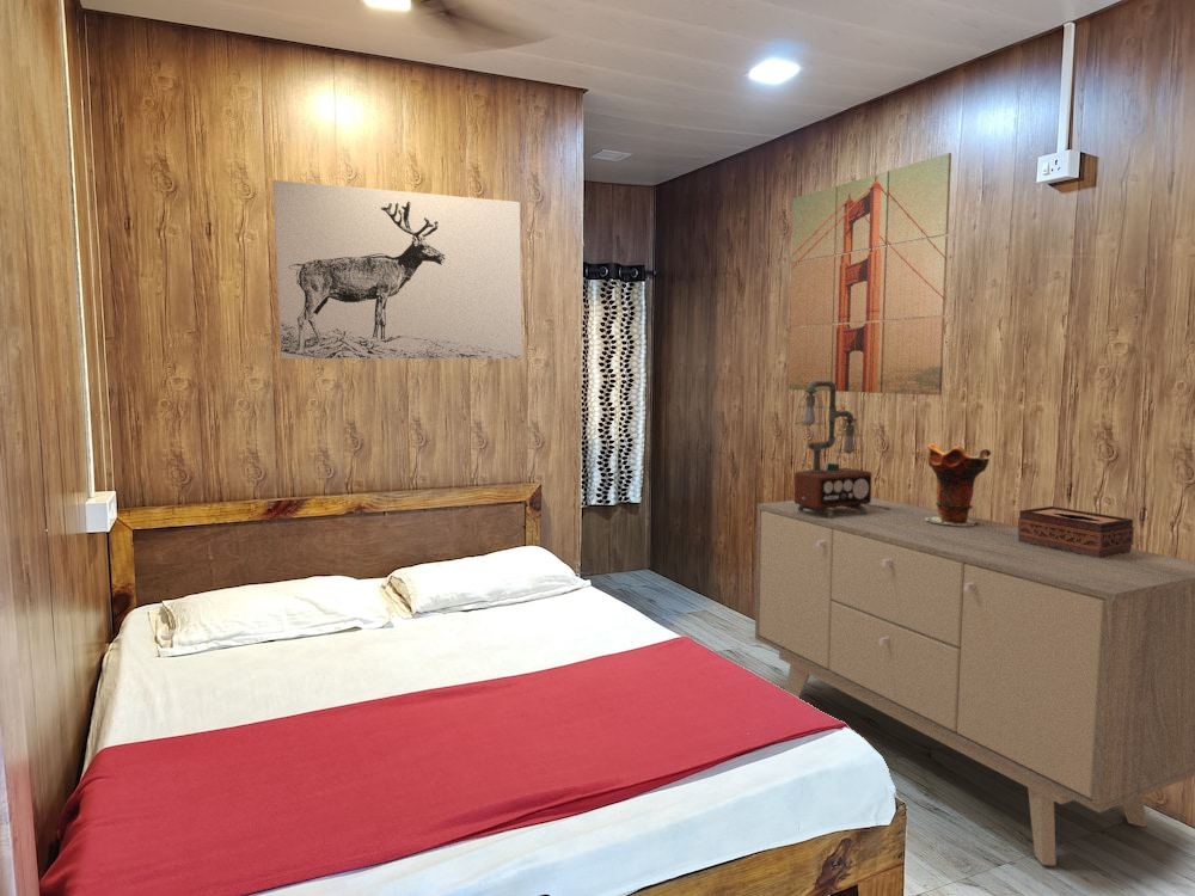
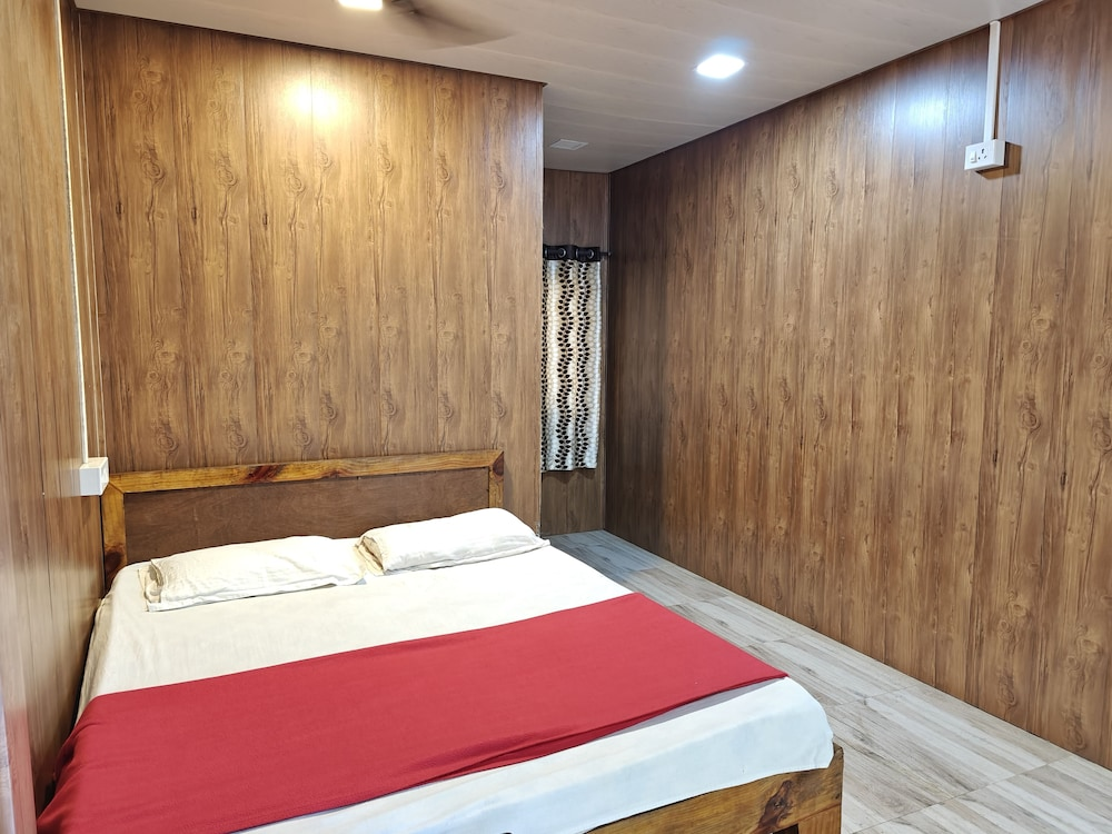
- wall art (859, 287)
- wall art (405, 276)
- table lamp (832, 443)
- decorative vase (955, 481)
- sideboard (942, 645)
- tissue box (1073, 529)
